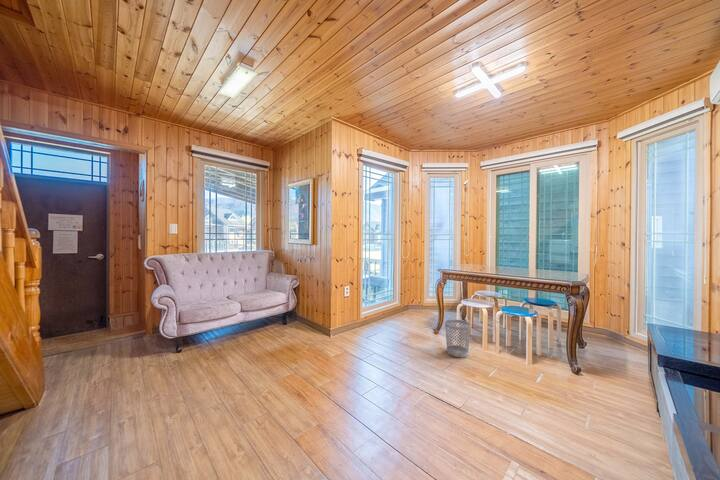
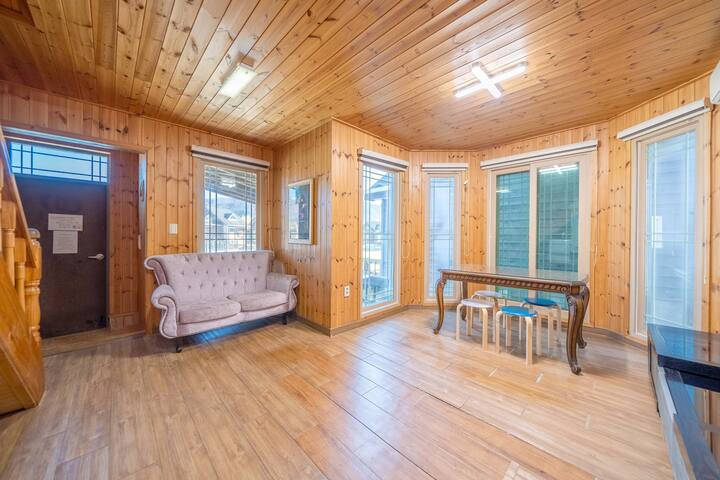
- wastebasket (457, 338)
